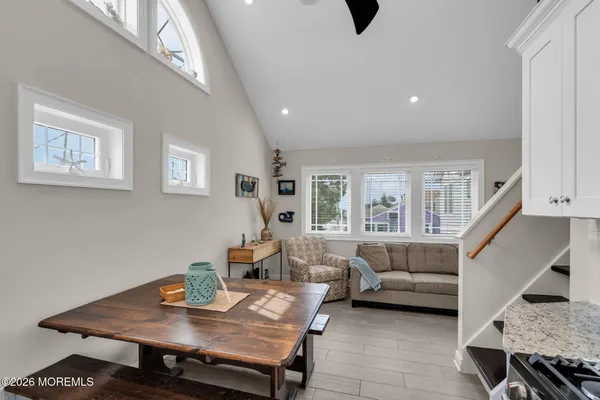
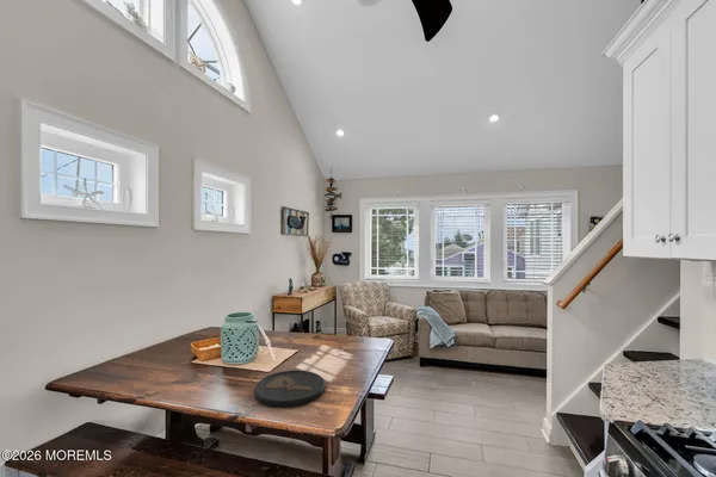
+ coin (290, 386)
